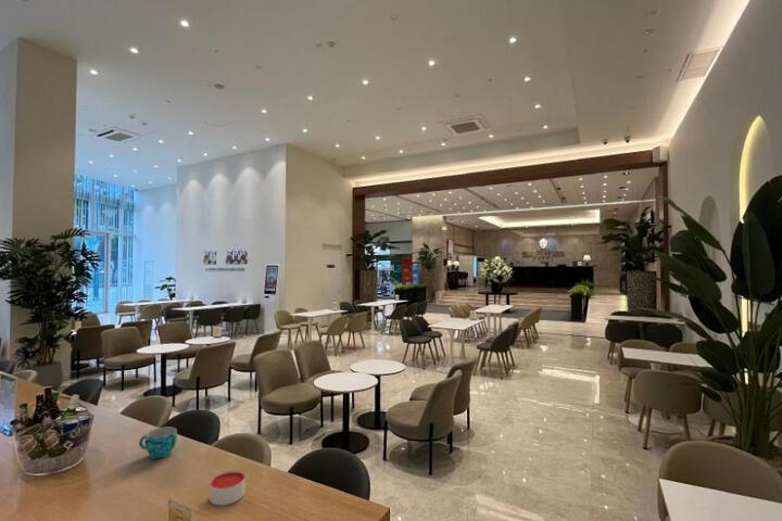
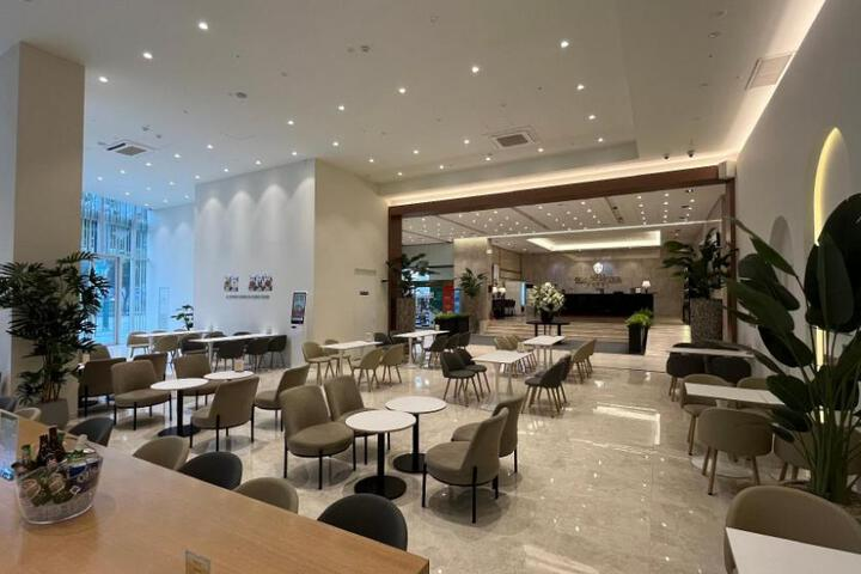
- candle (227, 486)
- cup (159, 443)
